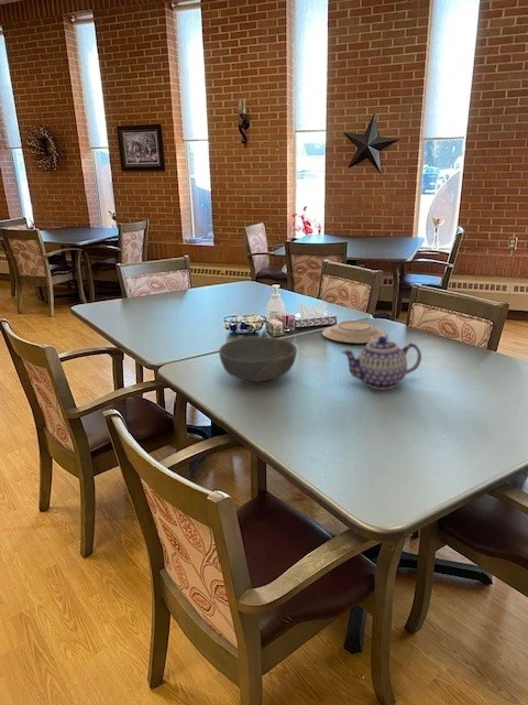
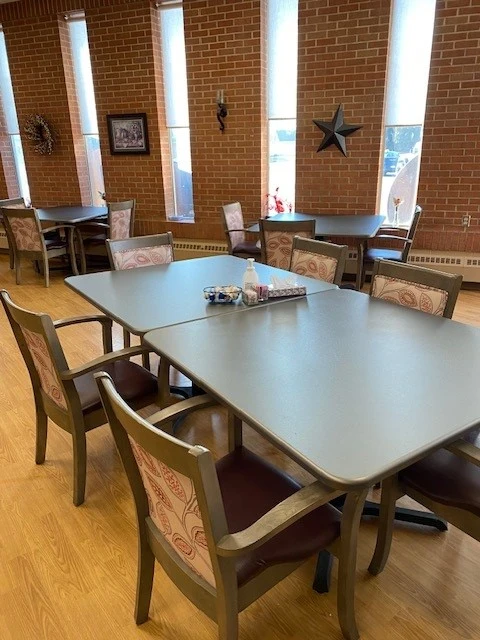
- teapot (381, 360)
- bowl (257, 361)
- plate (353, 329)
